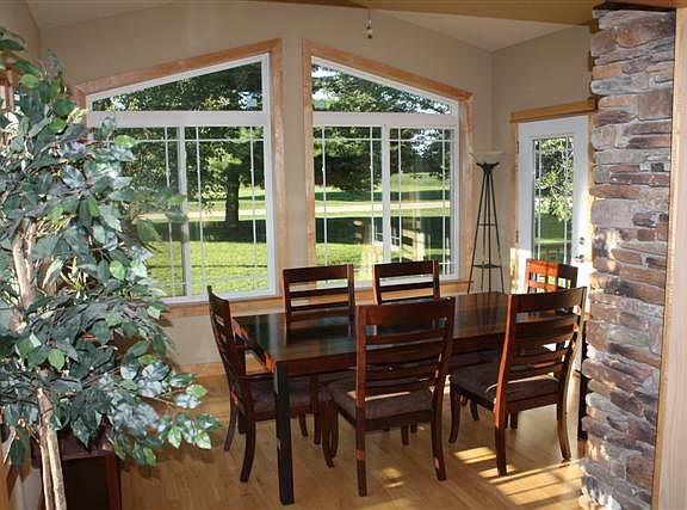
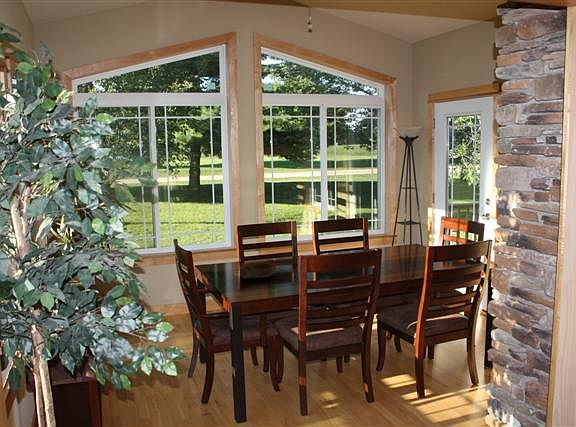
+ bowl (258, 270)
